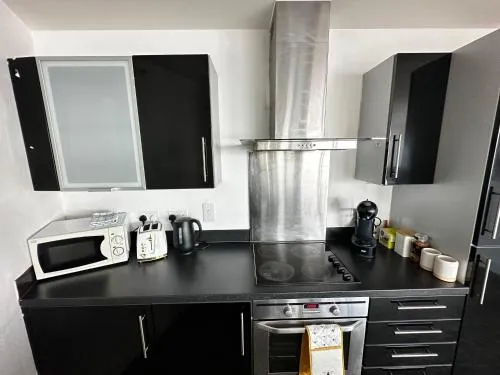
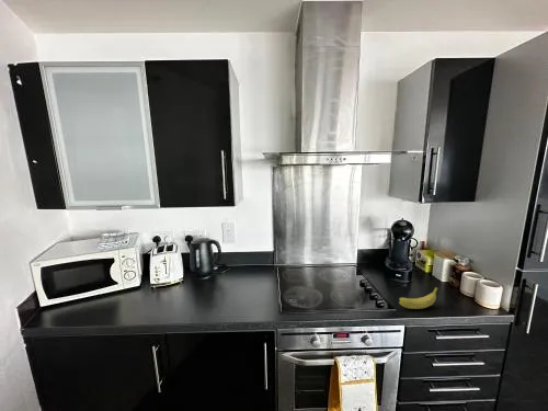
+ fruit (418, 298)
